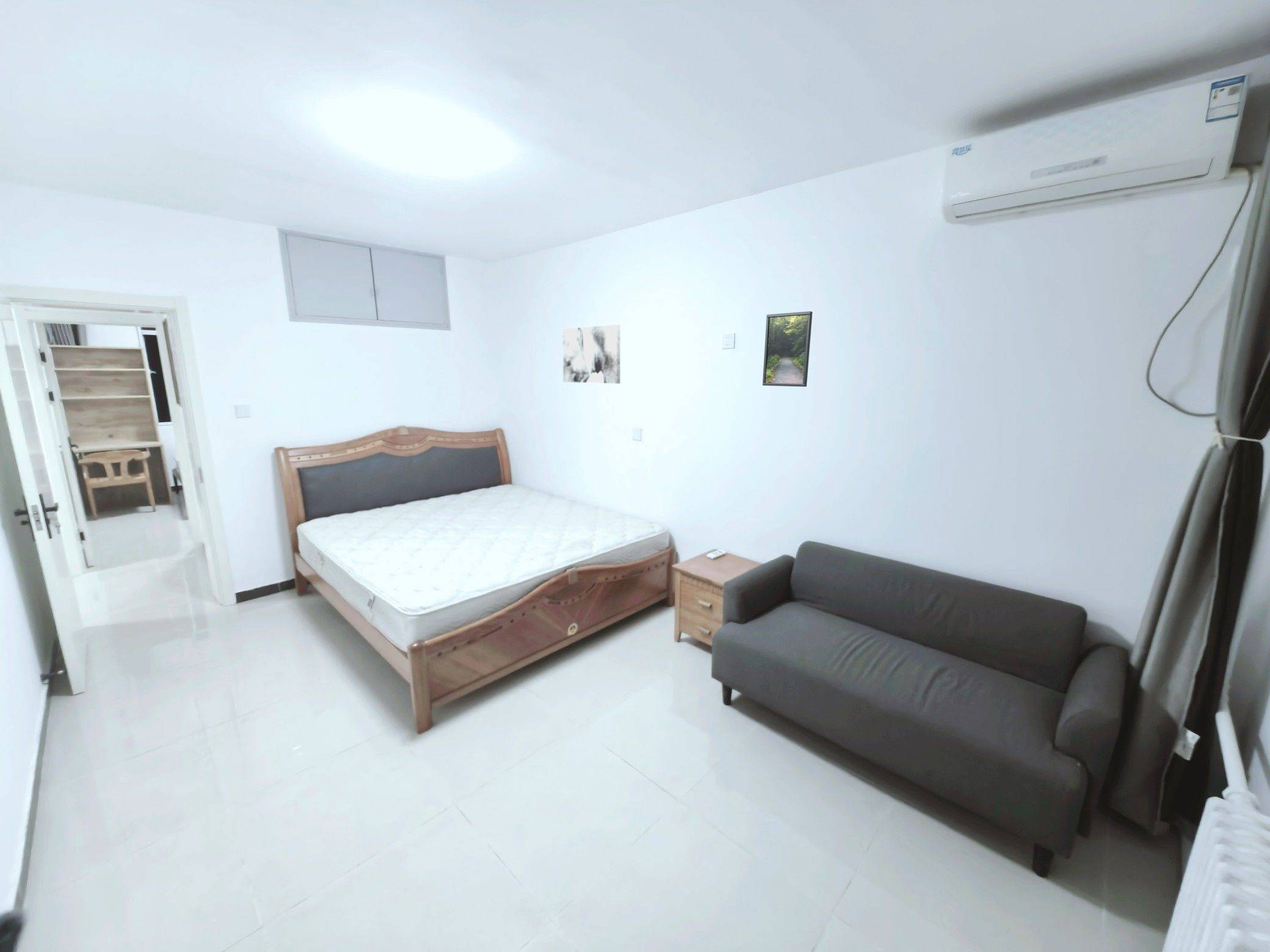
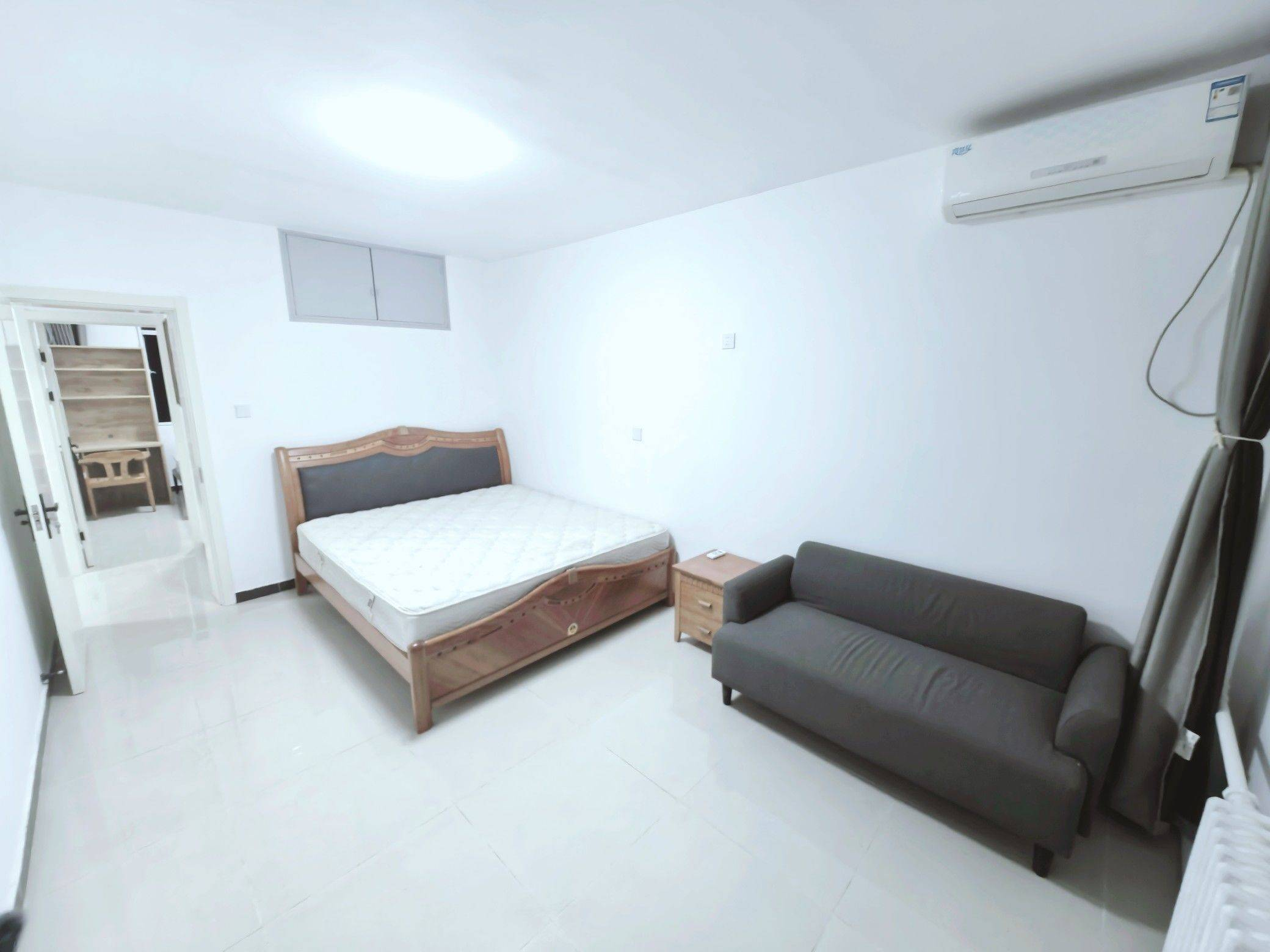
- wall art (590, 355)
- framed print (786, 350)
